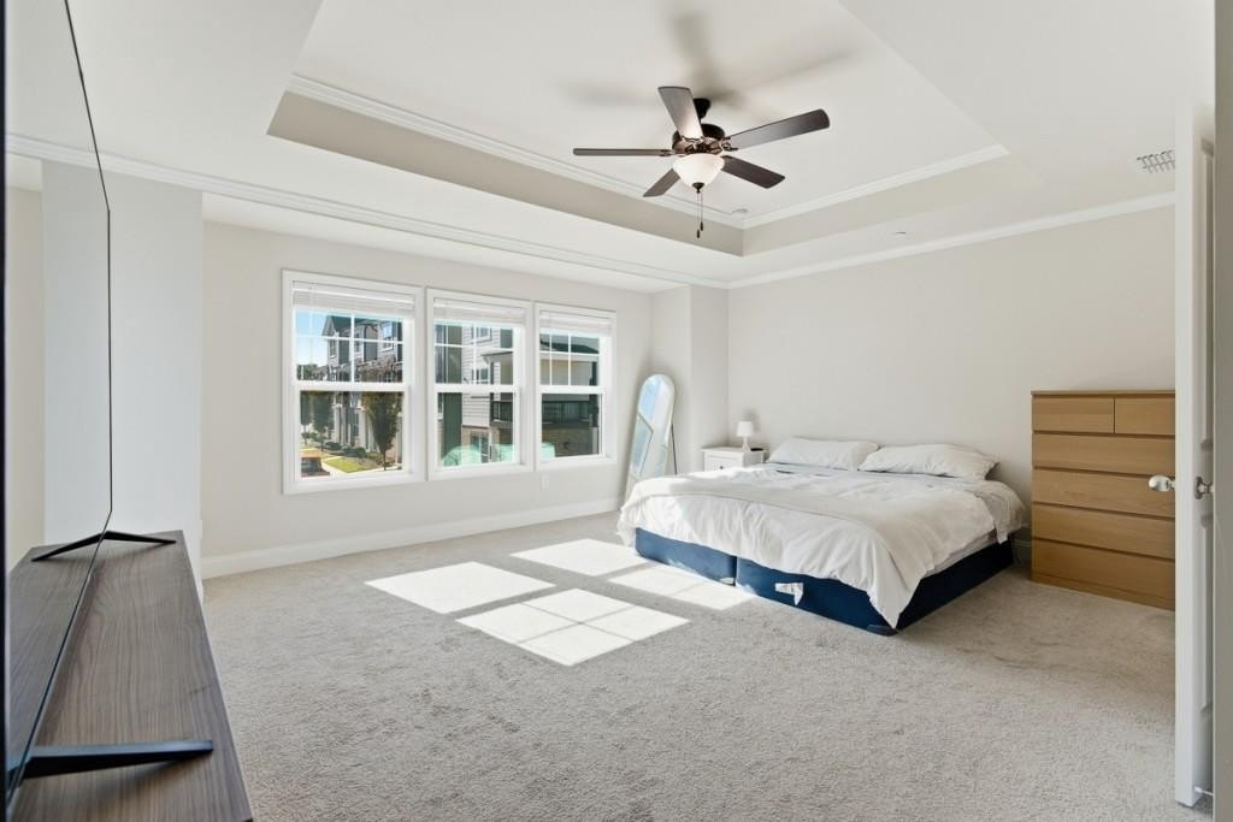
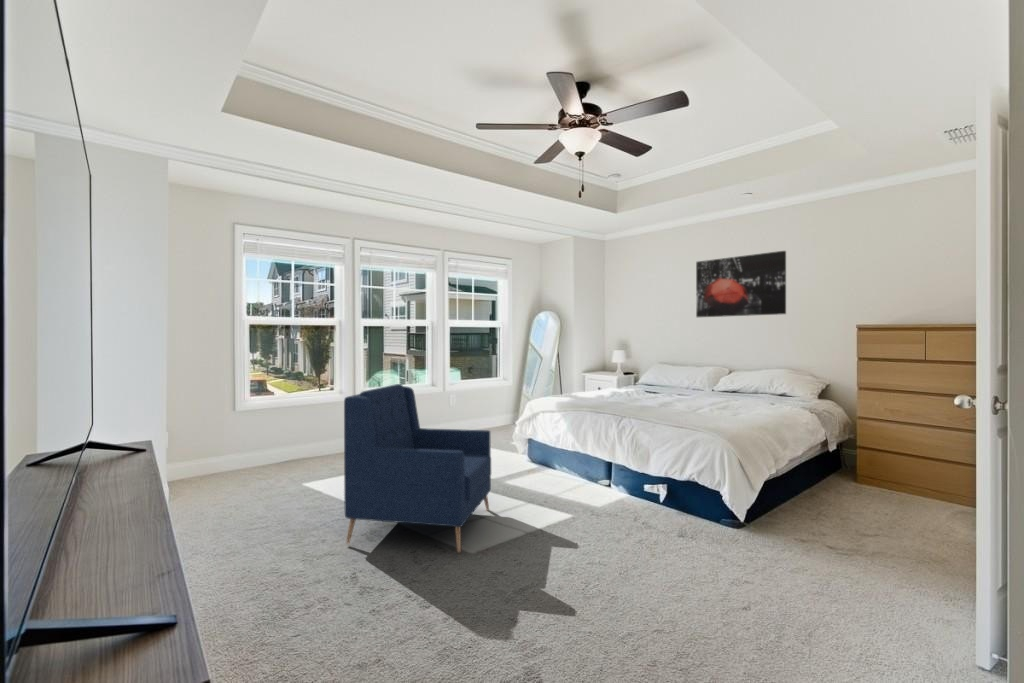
+ armchair (425, 457)
+ wall art (738, 286)
